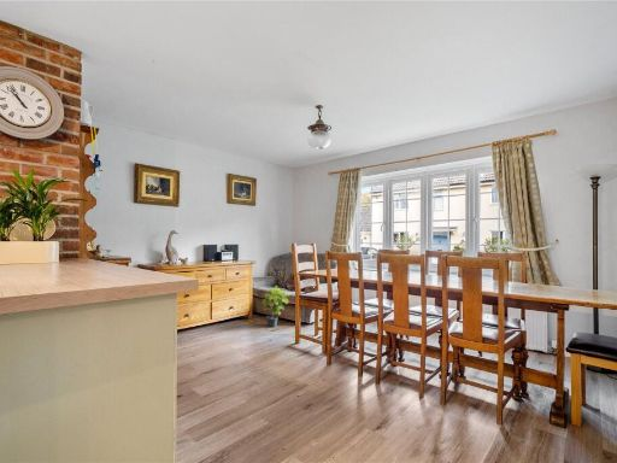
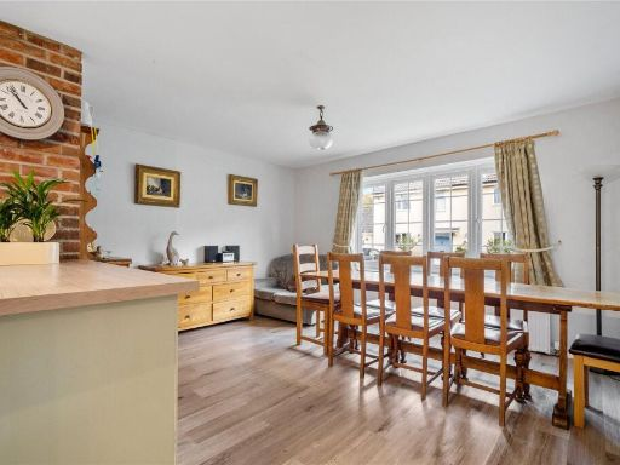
- potted plant (274, 305)
